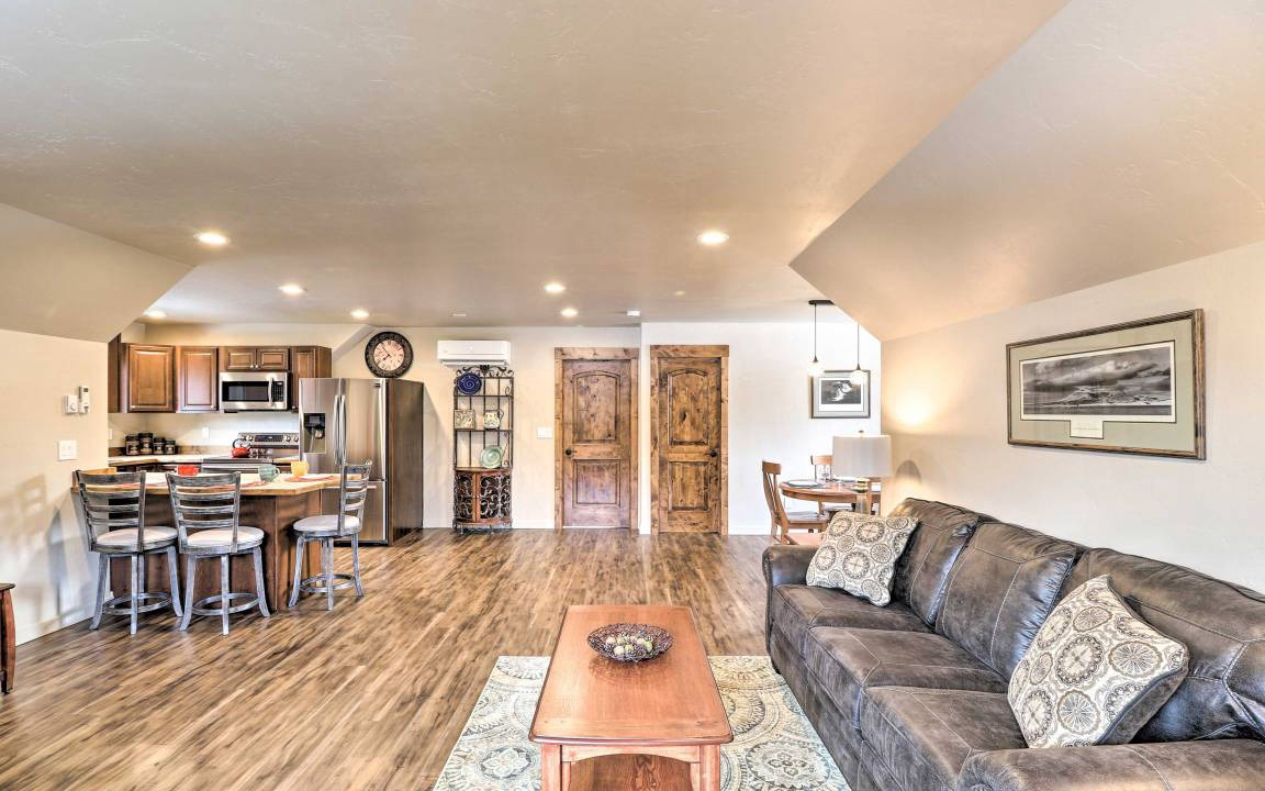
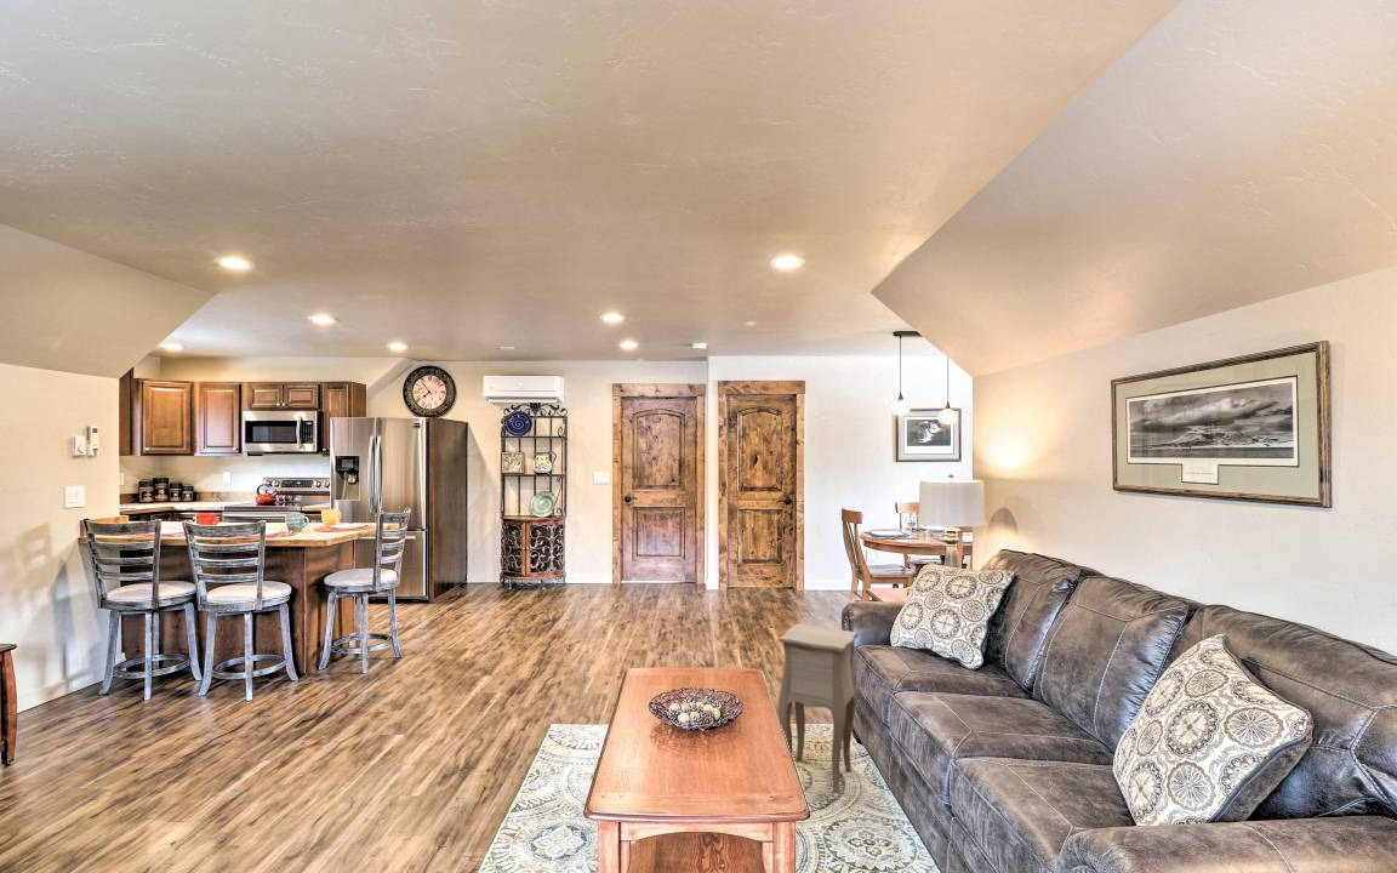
+ side table (817, 703)
